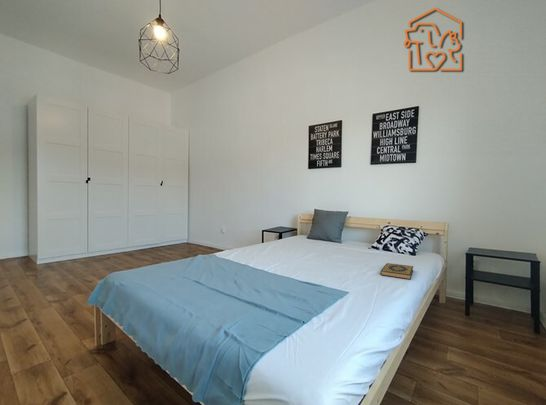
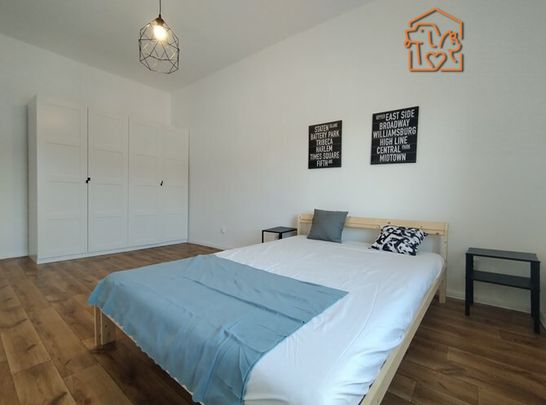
- hardback book (397, 270)
